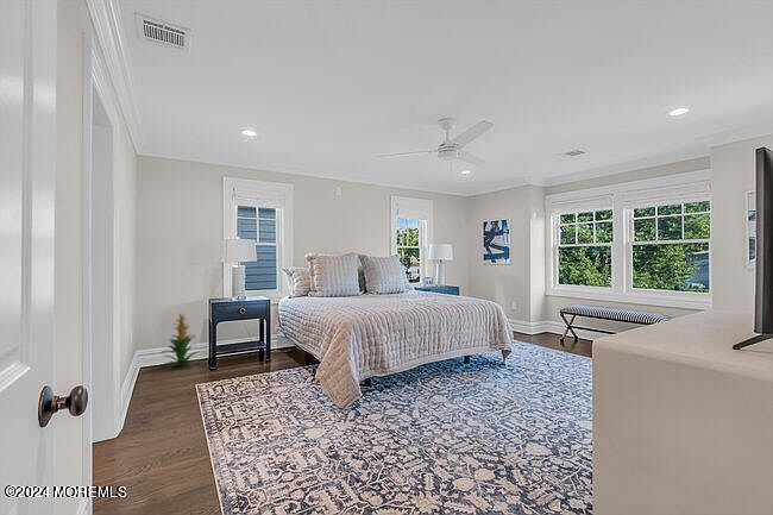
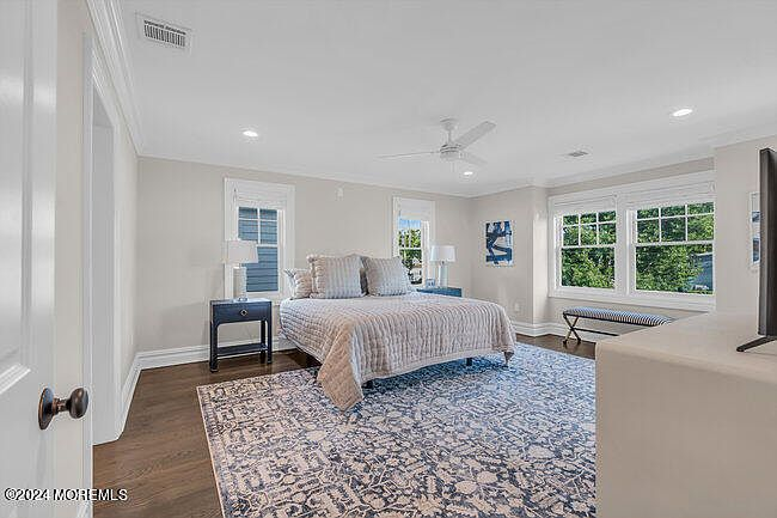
- indoor plant (181, 338)
